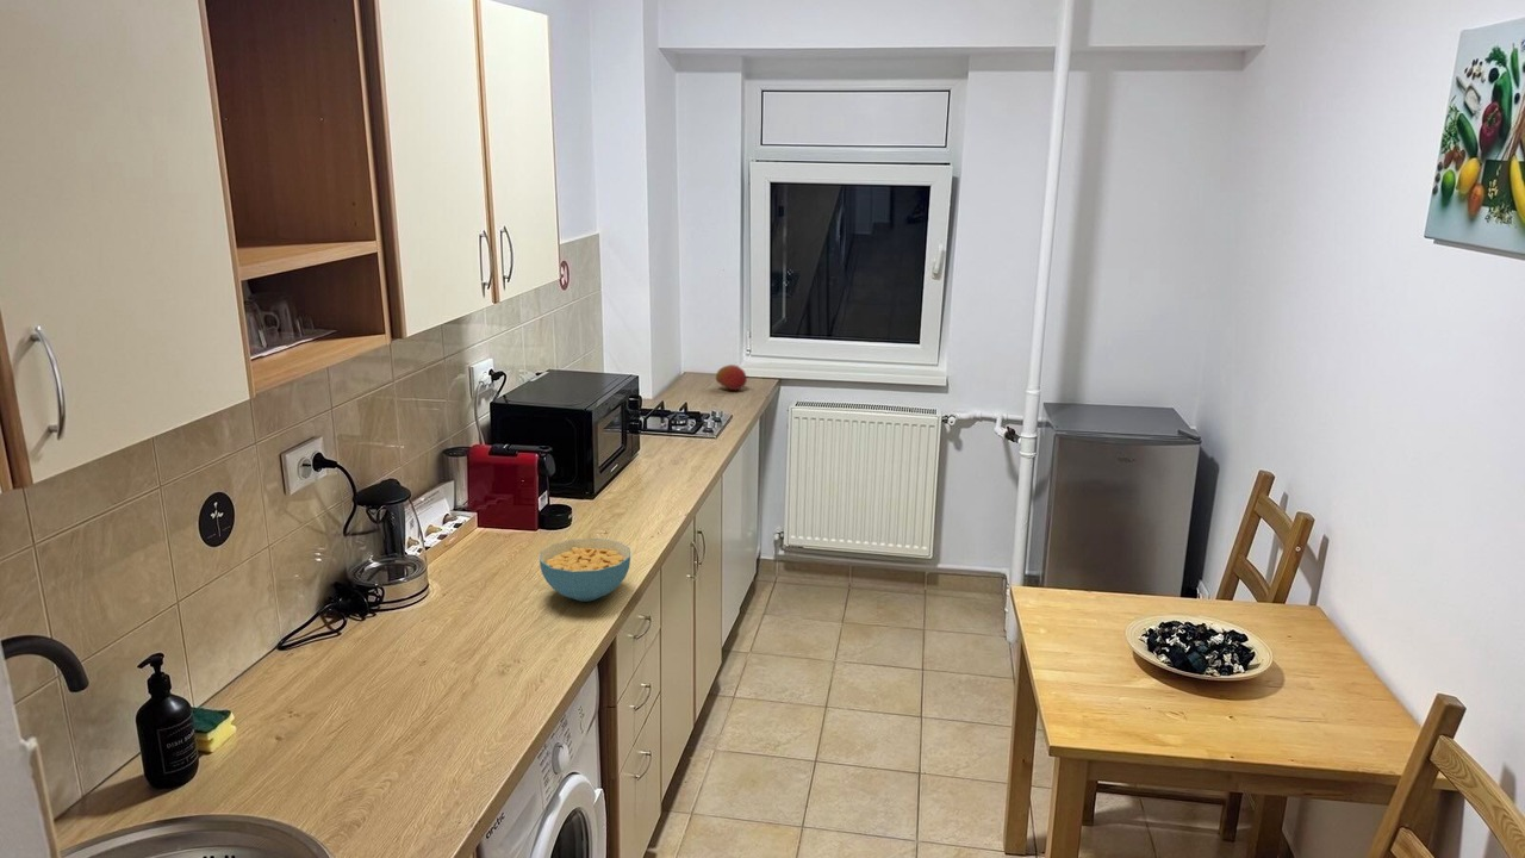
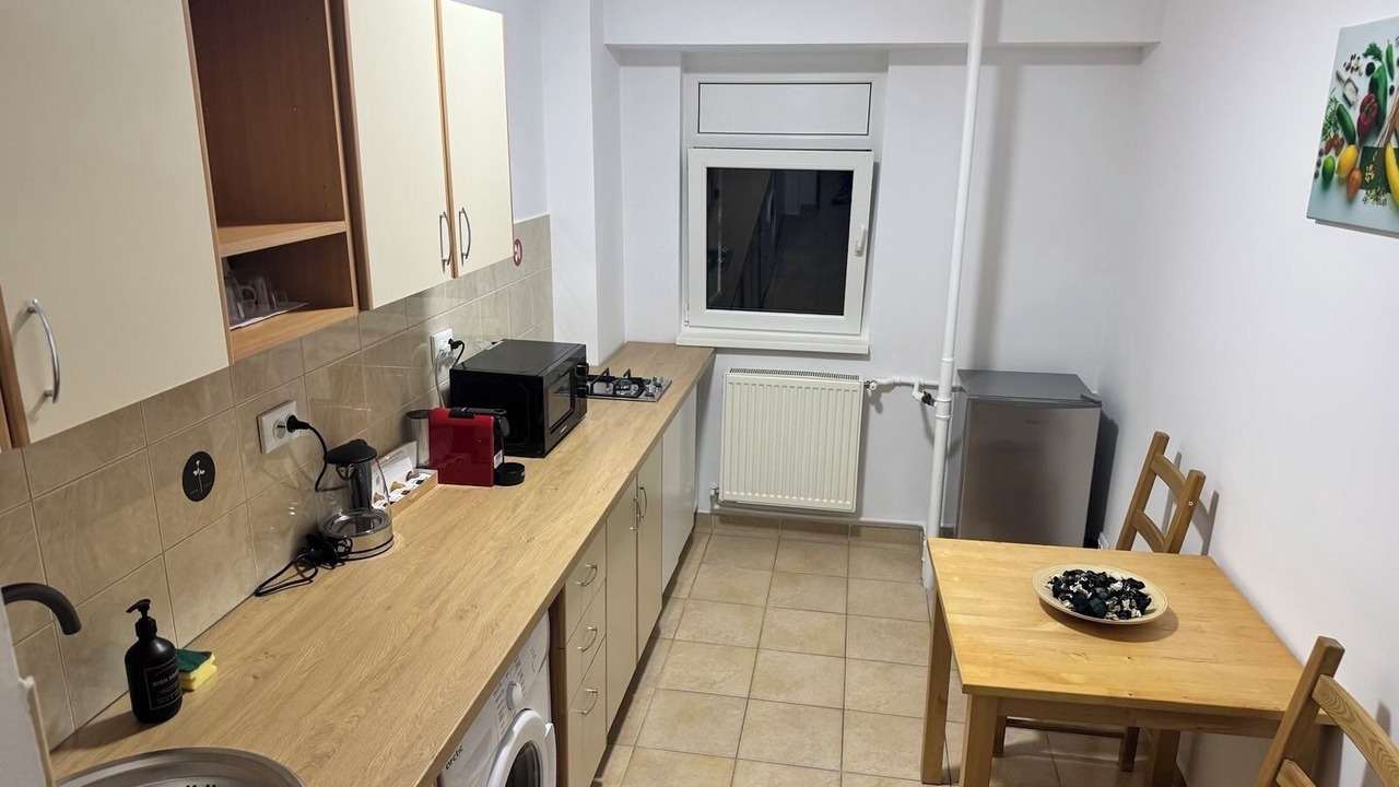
- fruit (732, 377)
- cereal bowl (585, 574)
